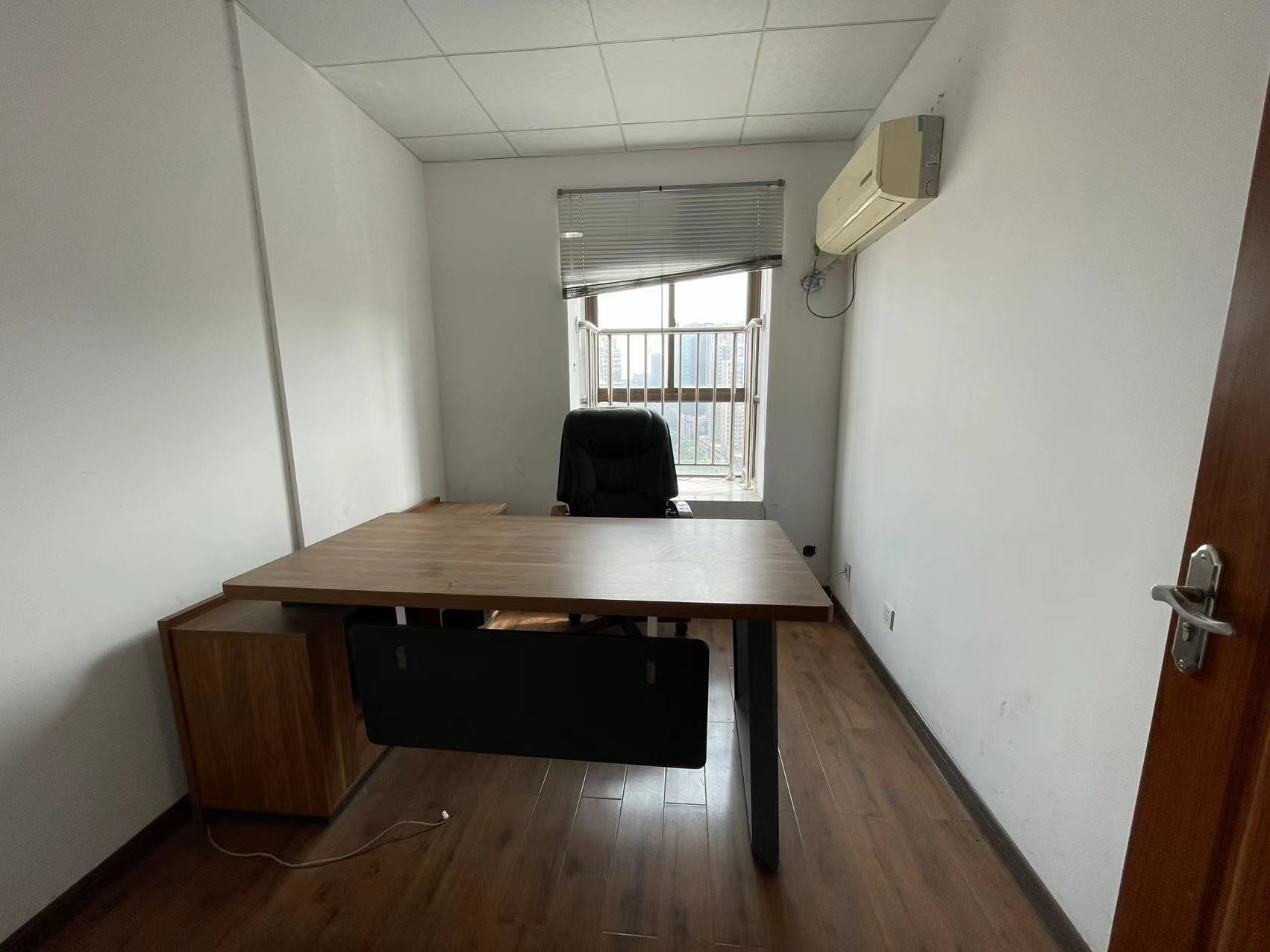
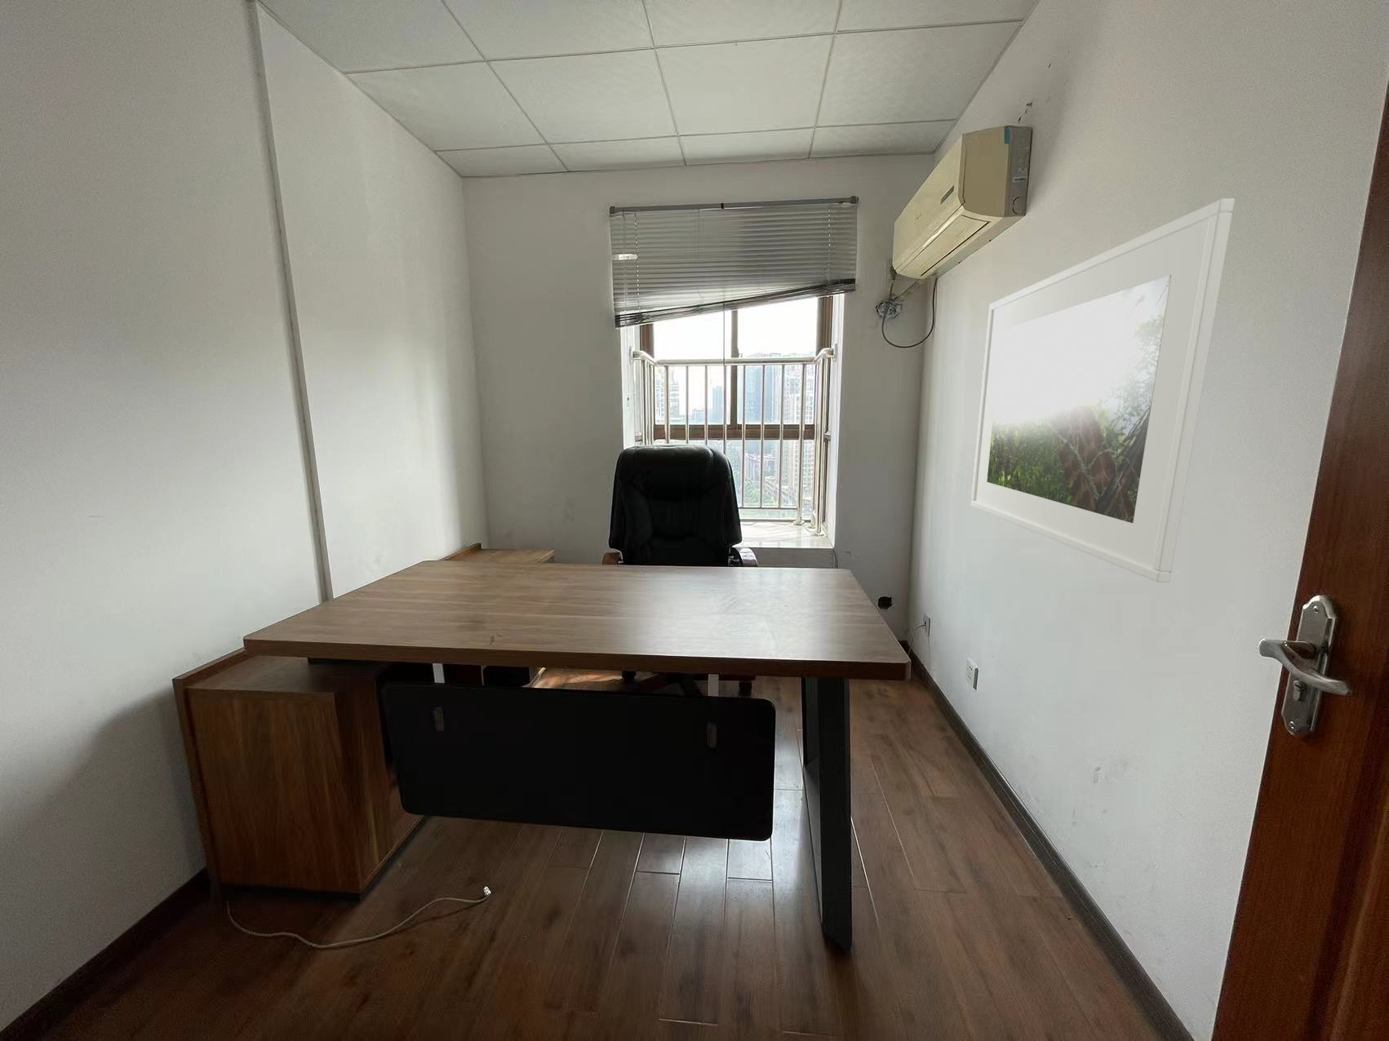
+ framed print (1055, 407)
